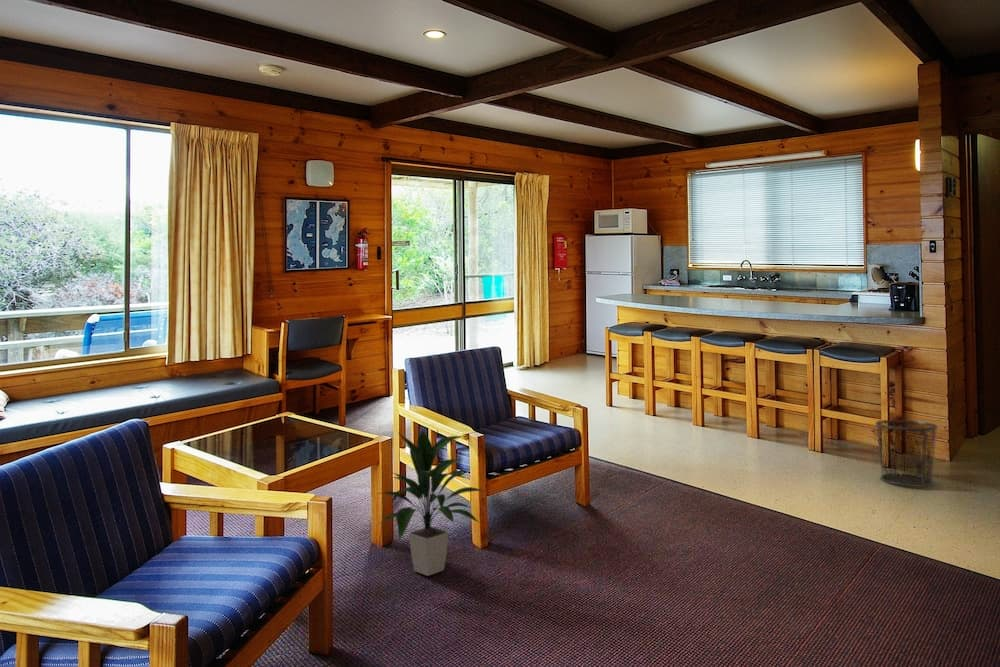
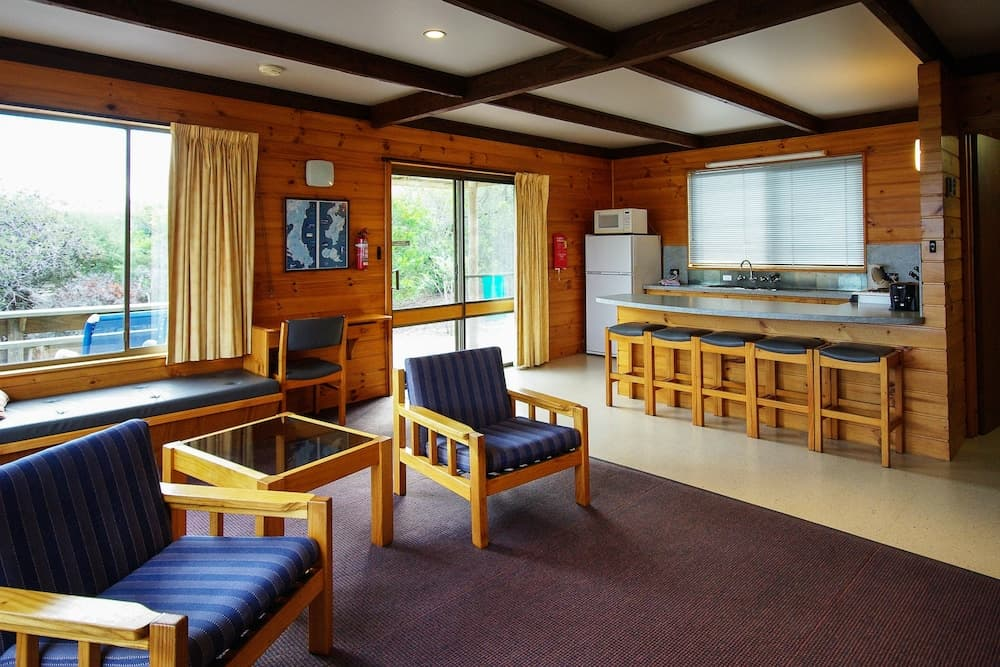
- waste bin (906, 453)
- indoor plant (427, 497)
